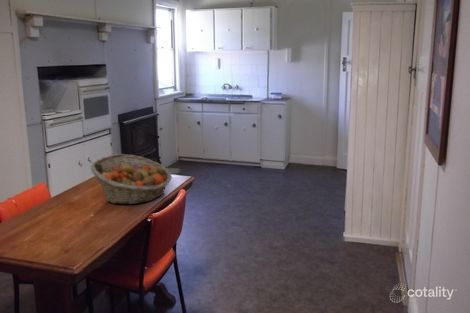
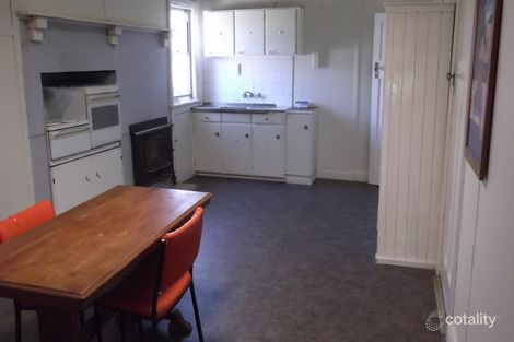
- fruit basket (132, 177)
